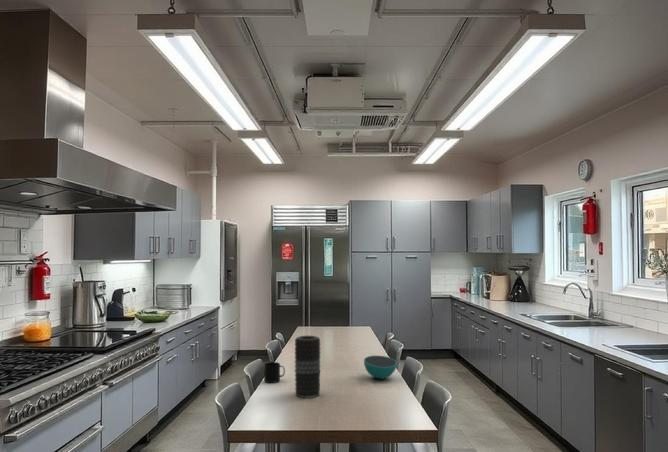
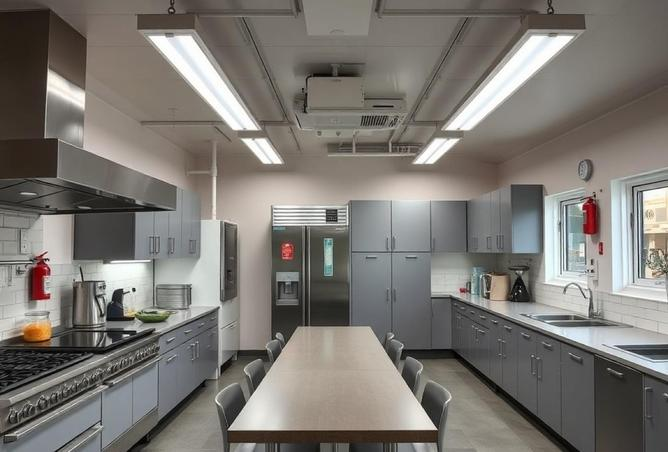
- vase (307, 365)
- bowl (380, 368)
- mug (274, 372)
